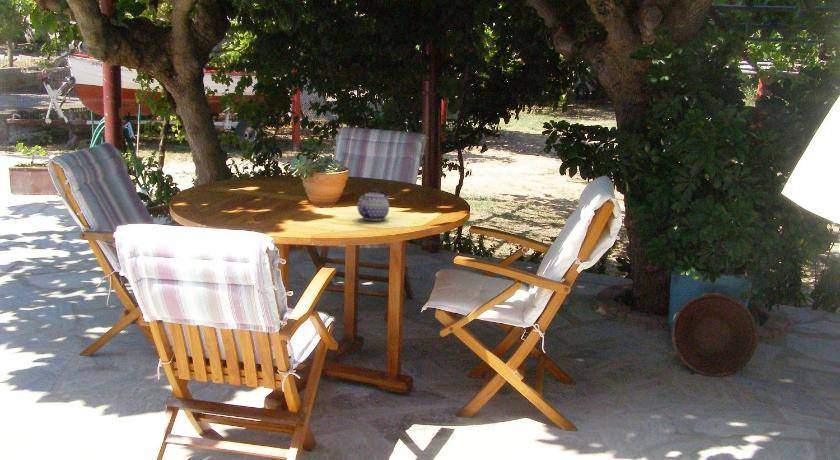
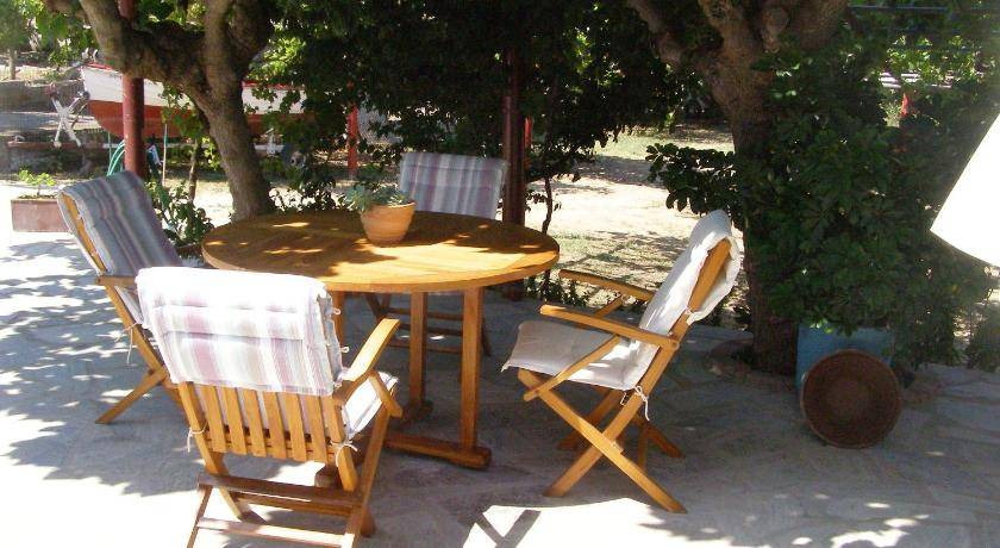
- teapot (374, 204)
